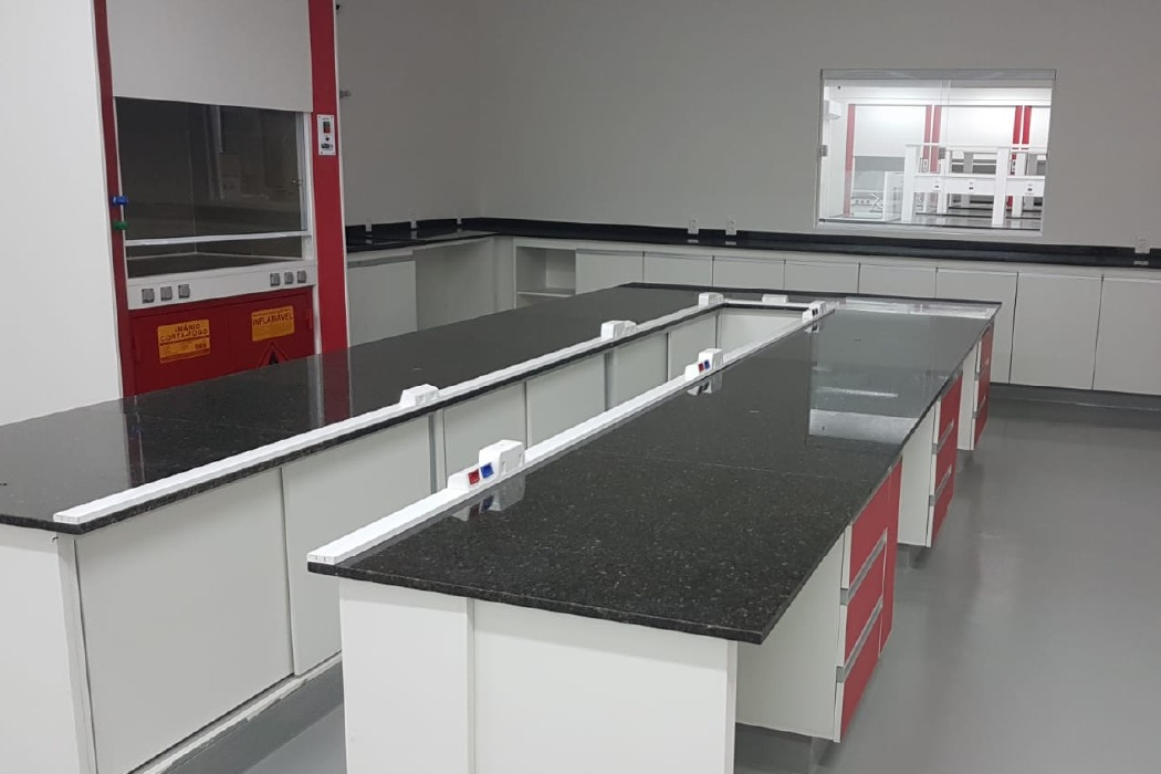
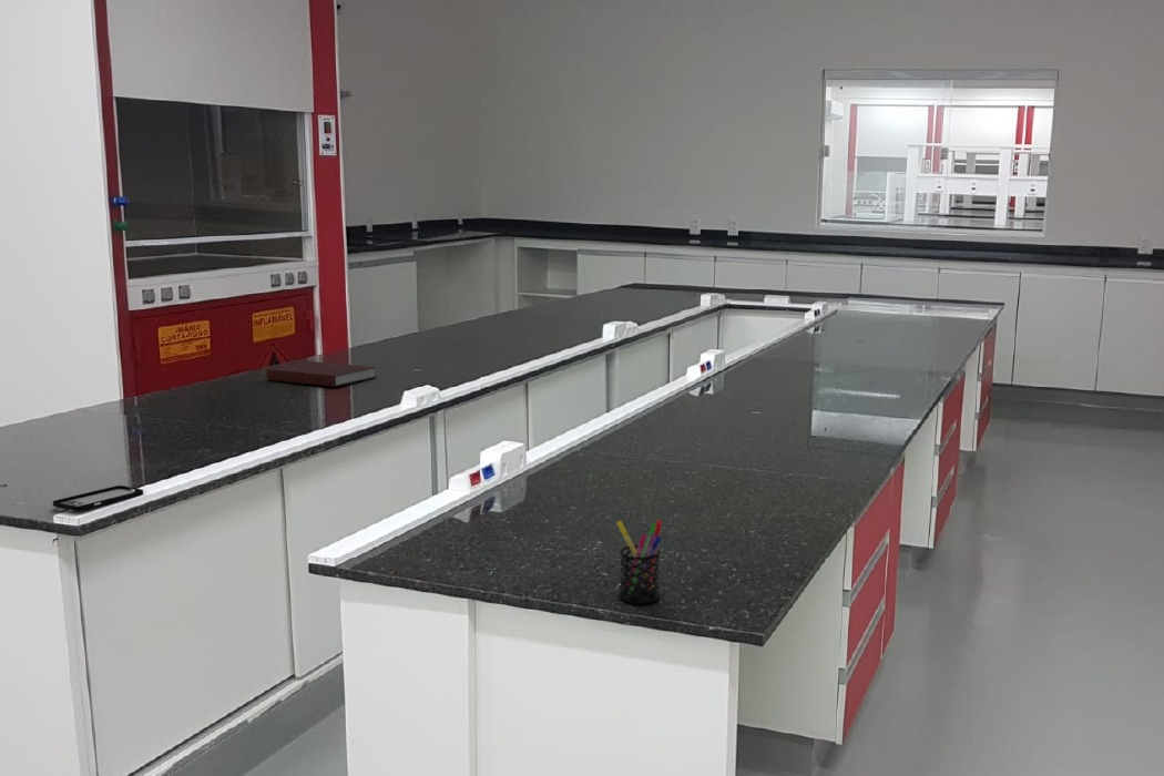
+ notebook (321, 372)
+ pen holder (644, 557)
+ smartphone (99, 497)
